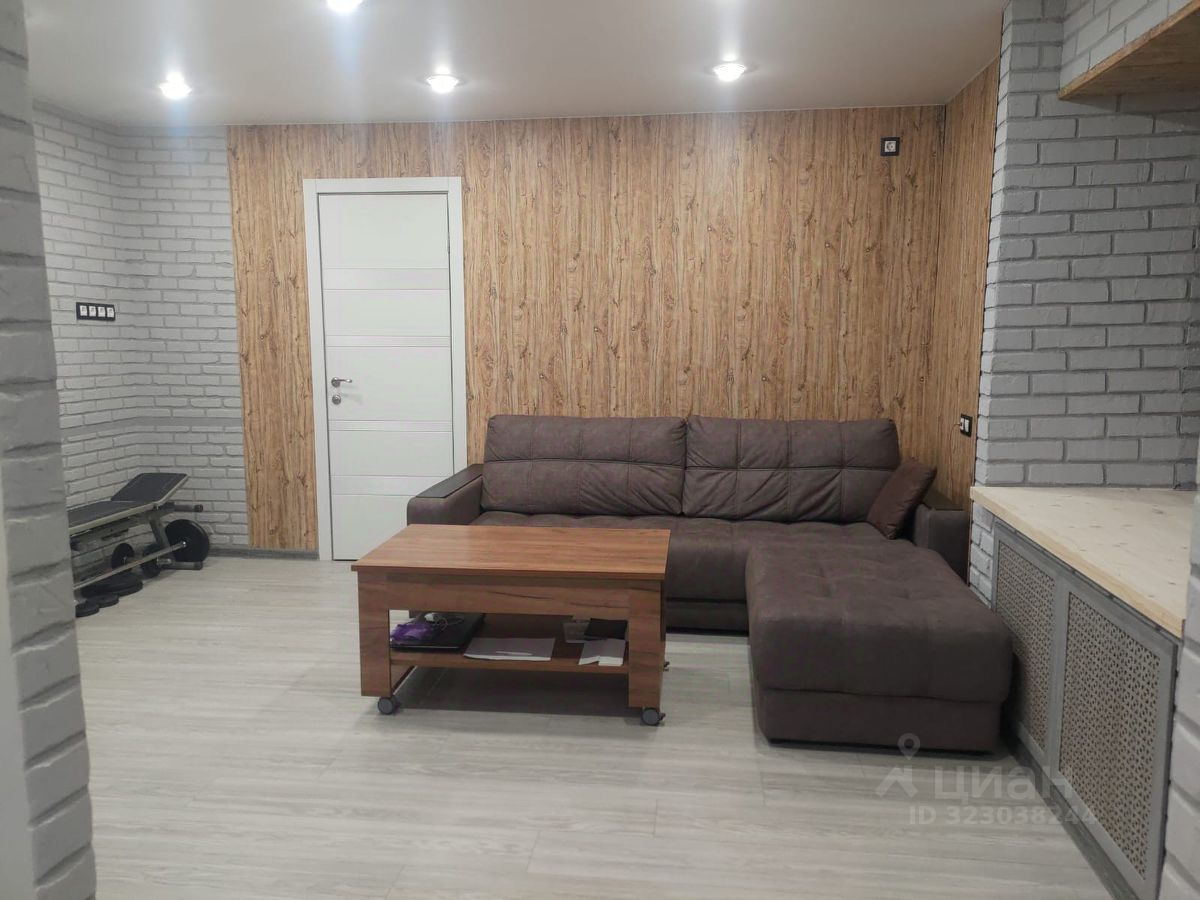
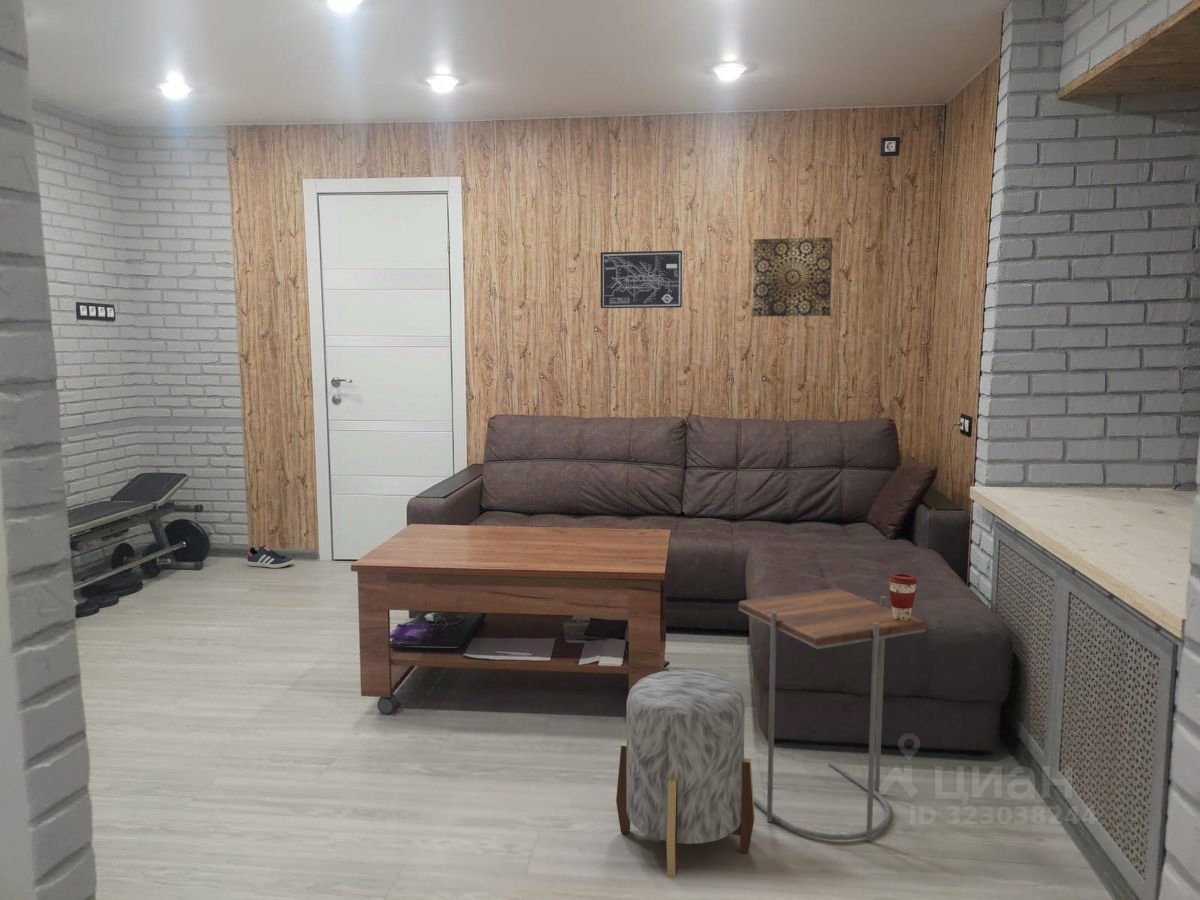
+ wall art (791, 277)
+ side table (870, 707)
+ stool (684, 760)
+ coffee cup (902, 596)
+ wall art (641, 279)
+ sneaker (269, 555)
